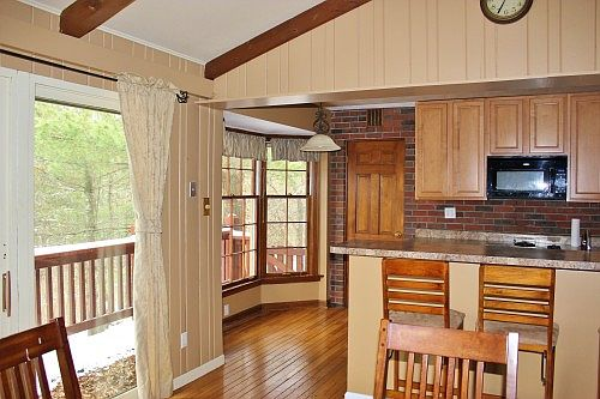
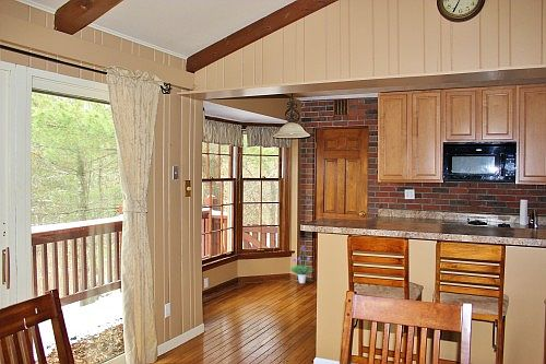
+ potted plant (301, 265)
